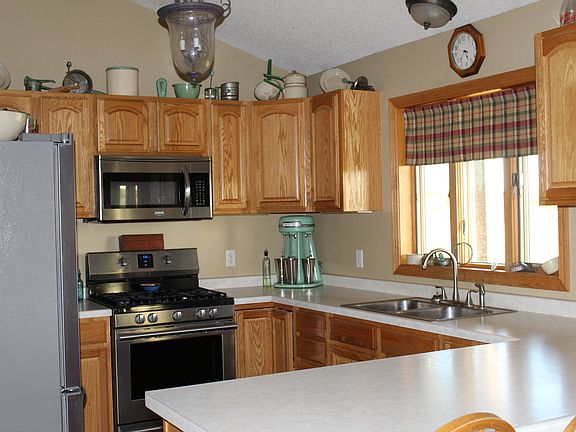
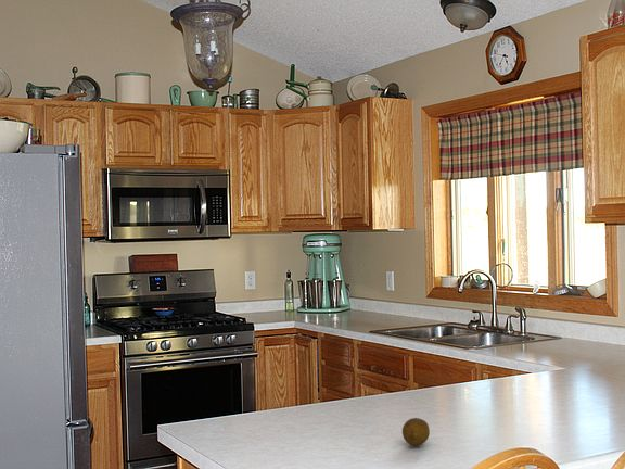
+ fruit (416, 431)
